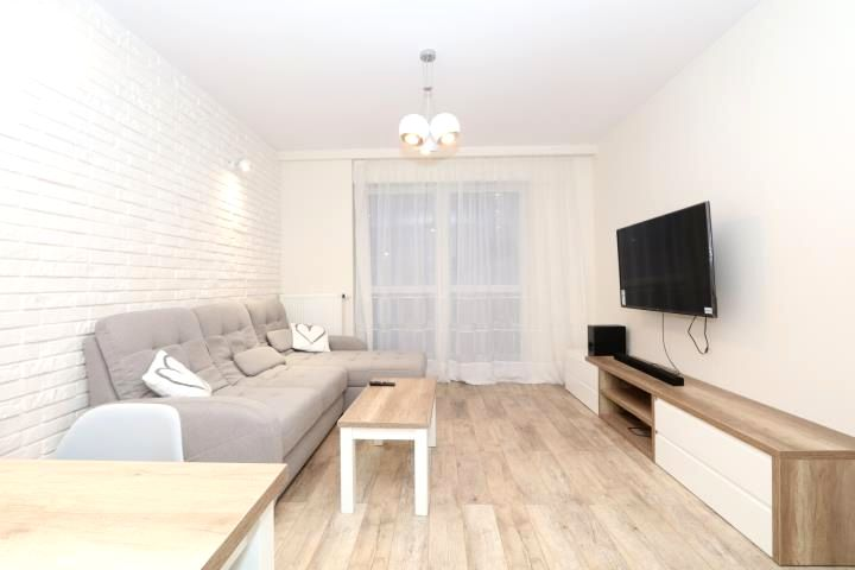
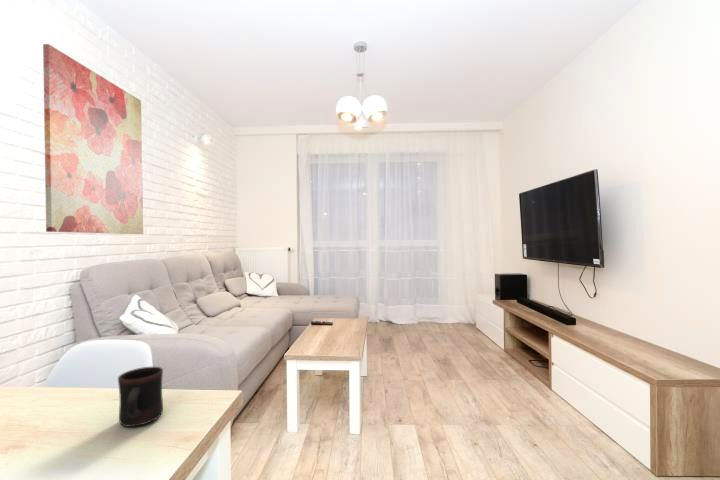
+ mug (139, 399)
+ wall art (101, 155)
